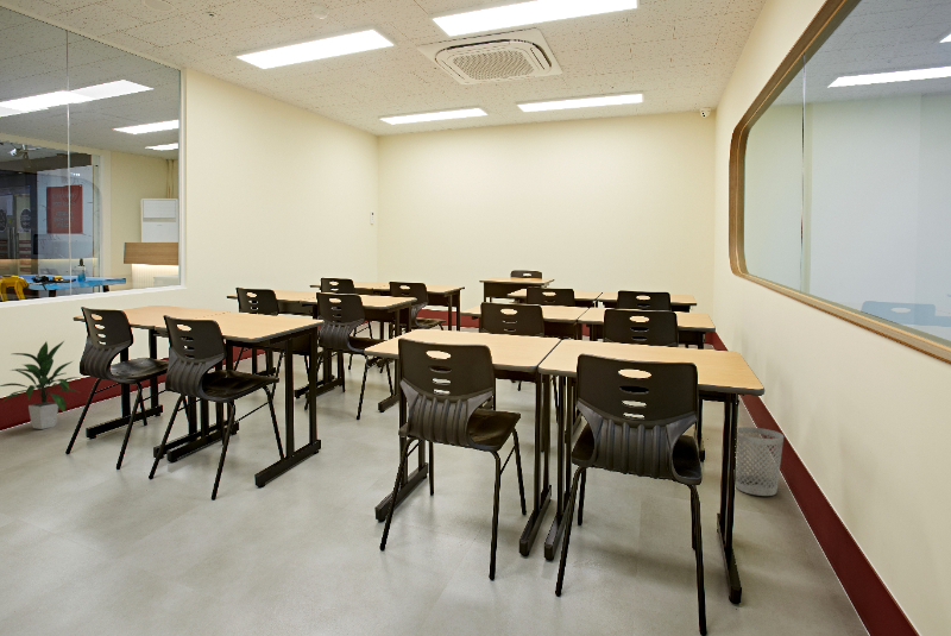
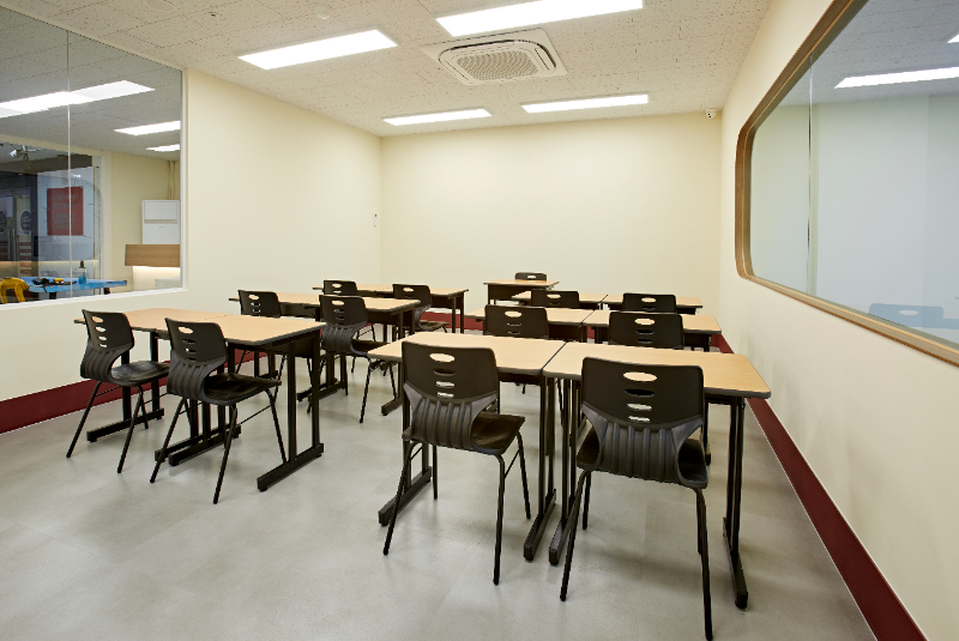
- indoor plant (43, 384)
- wastebasket (756, 461)
